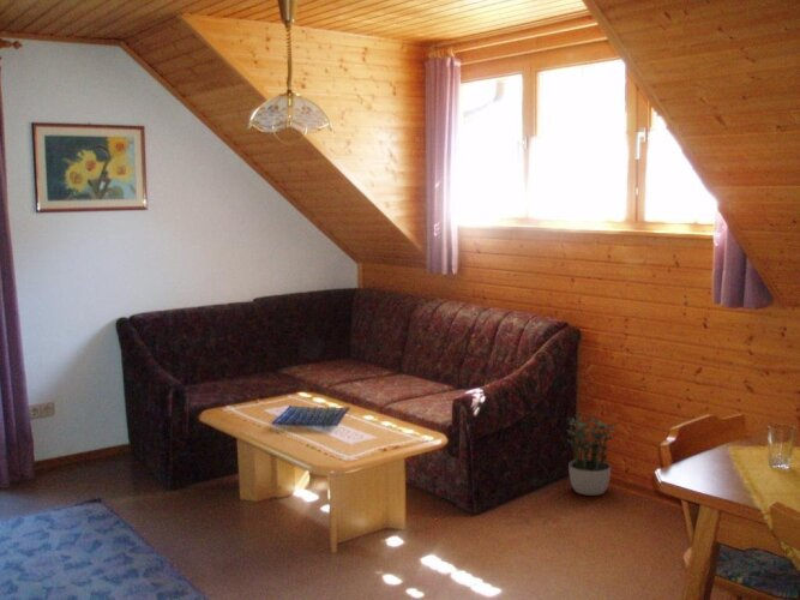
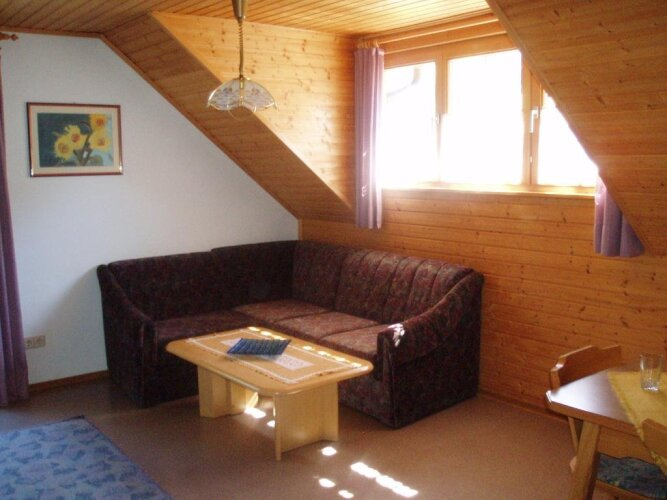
- potted plant (588, 450)
